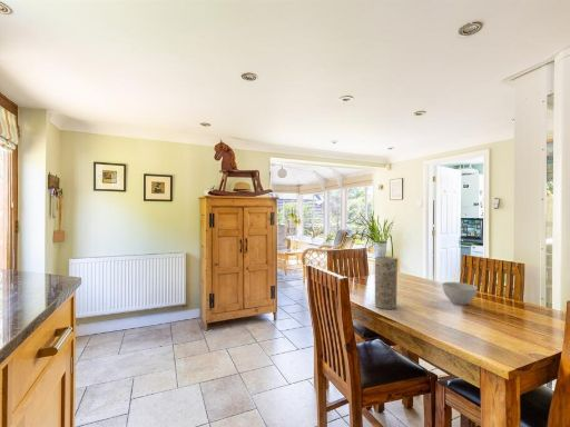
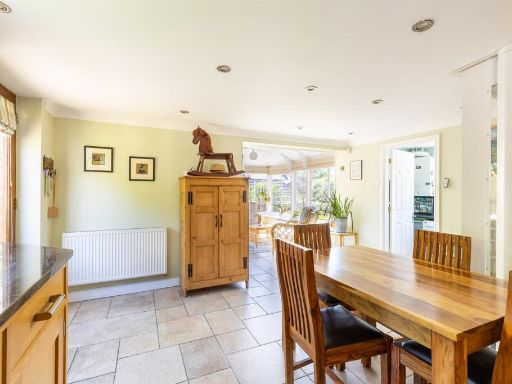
- bowl (459, 294)
- vase (385, 281)
